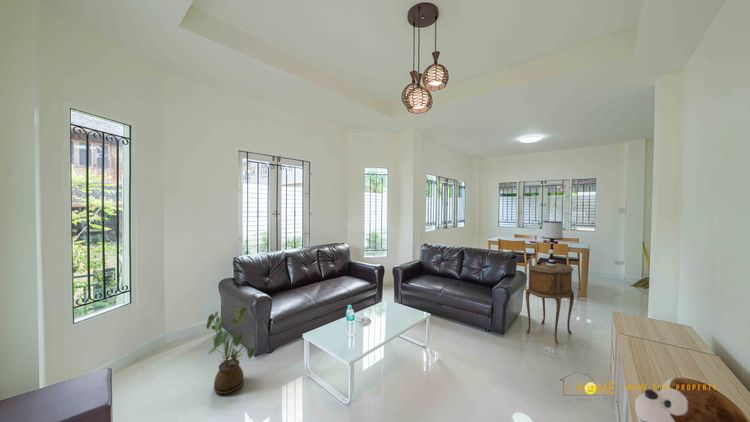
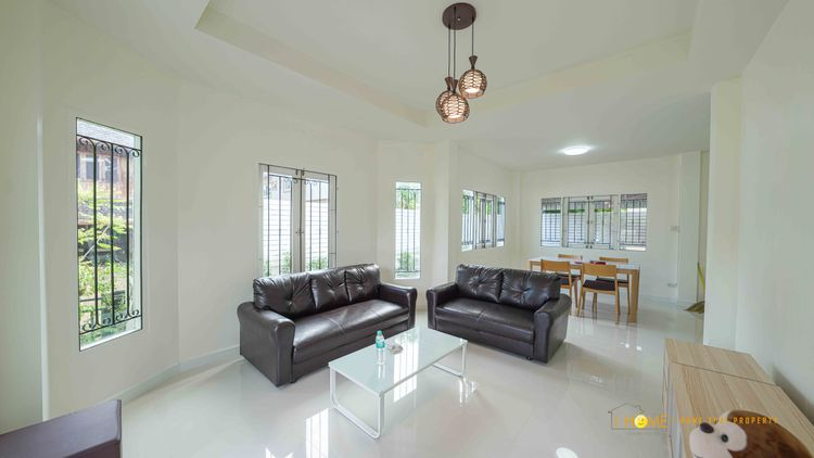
- table lamp (551, 243)
- house plant (234, 349)
- side table (551, 297)
